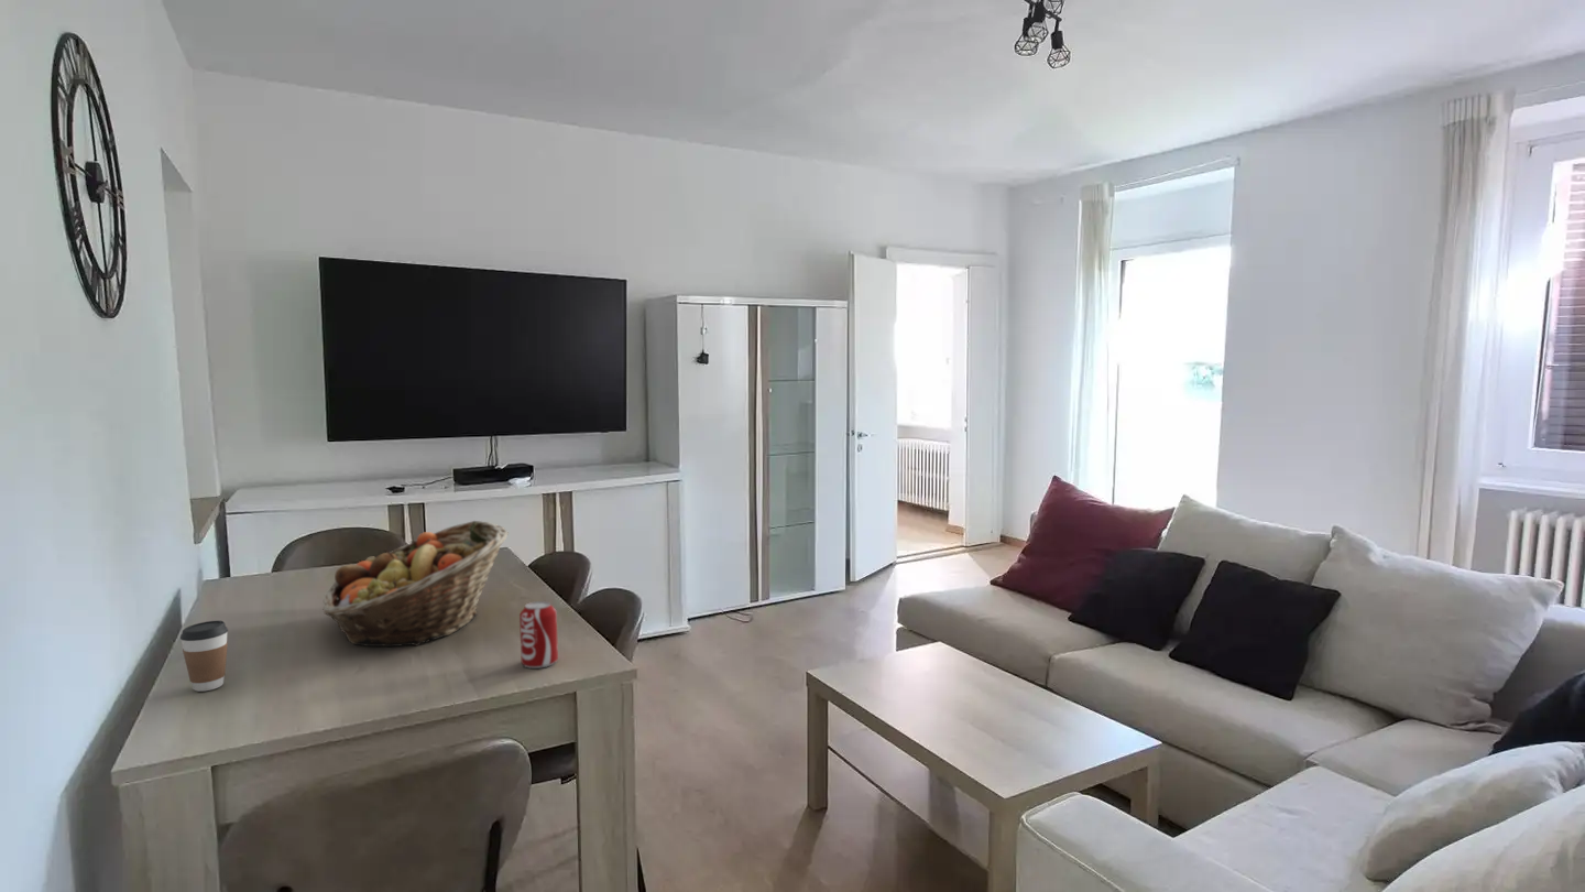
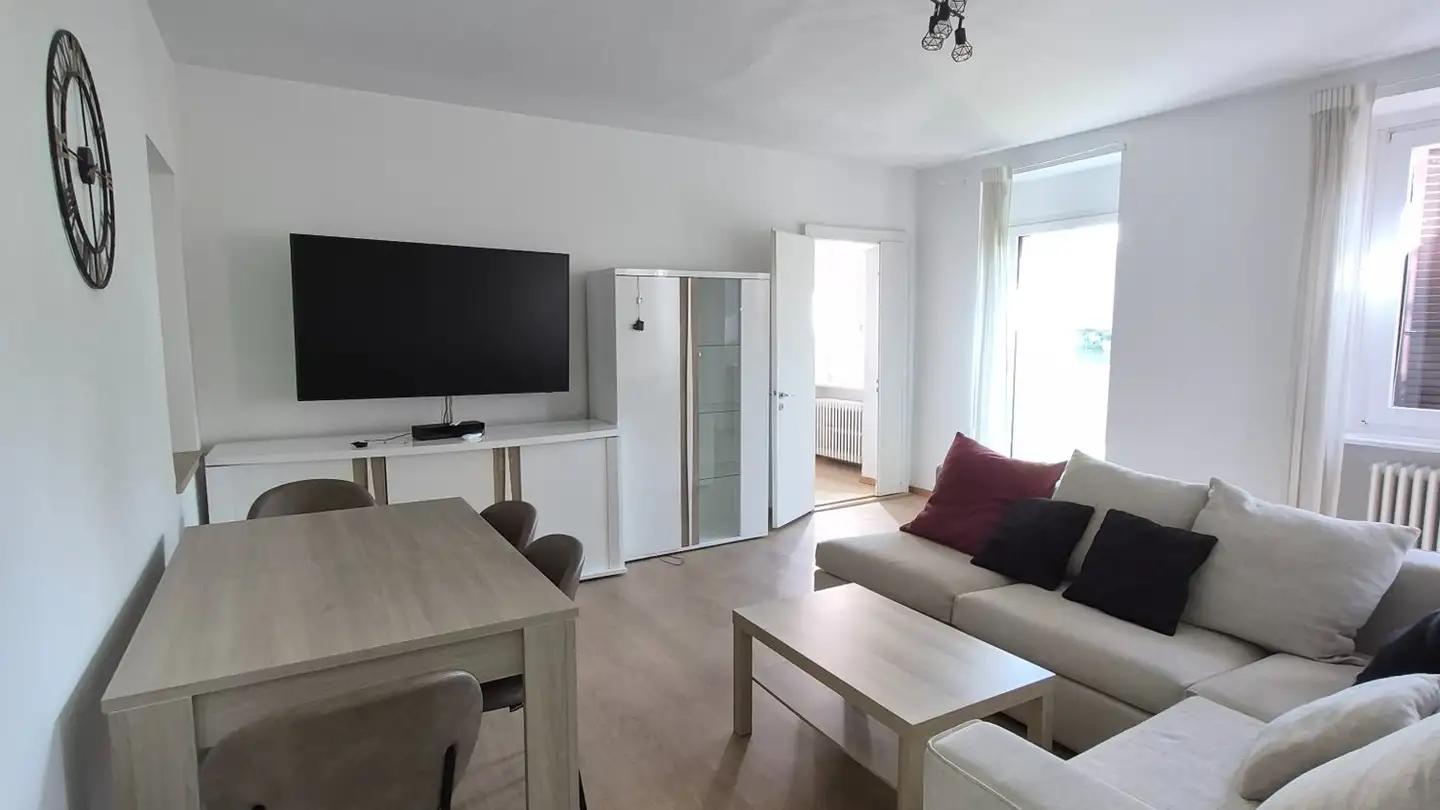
- fruit basket (418, 578)
- beverage can (538, 633)
- coffee cup (206, 655)
